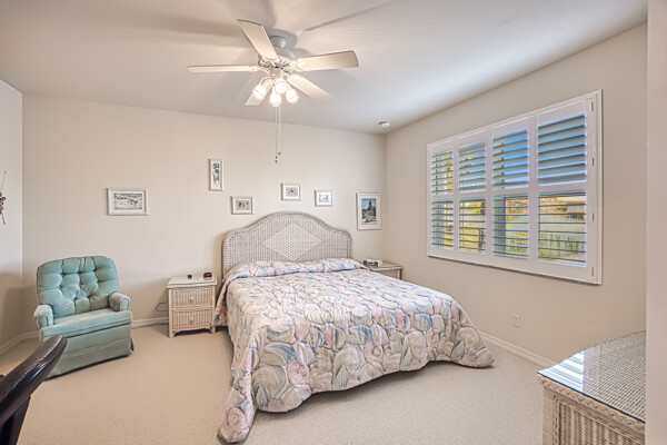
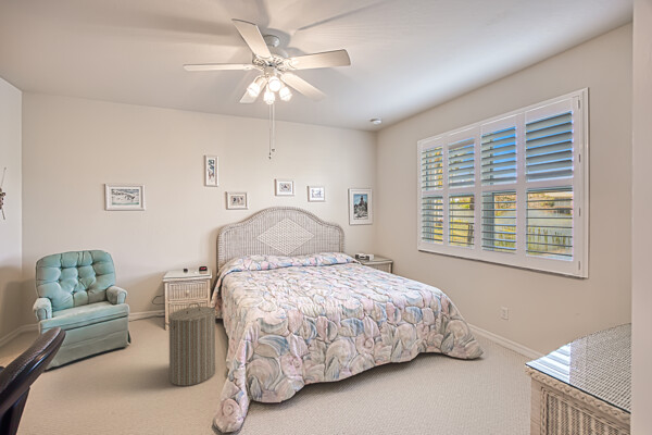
+ laundry hamper (192, 338)
